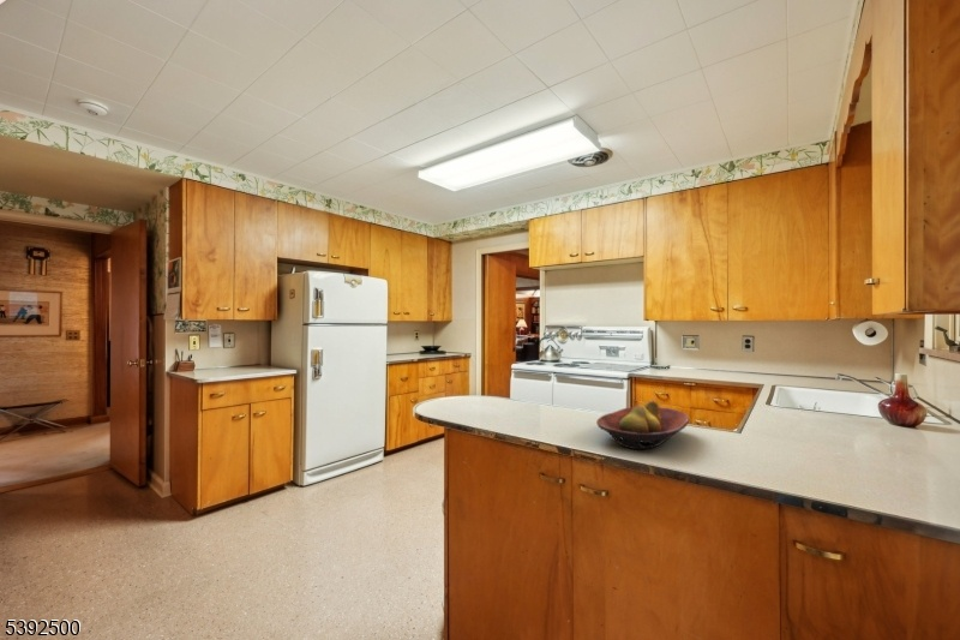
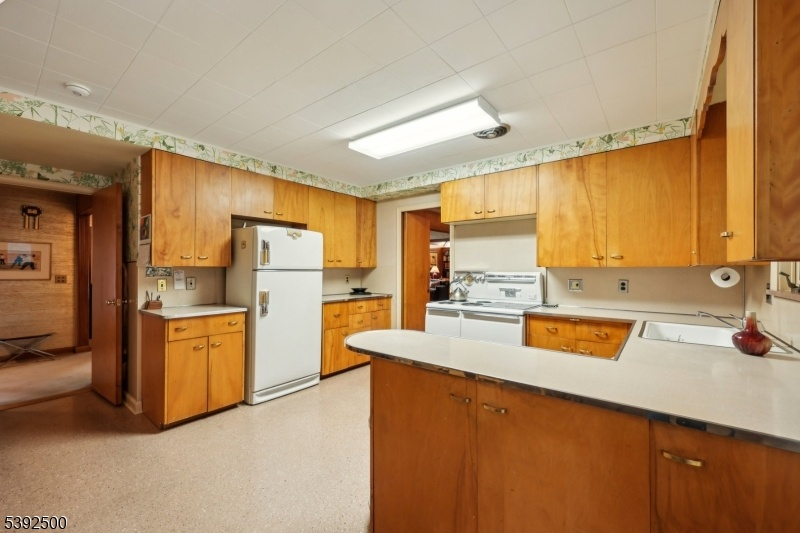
- fruit bowl (643, 420)
